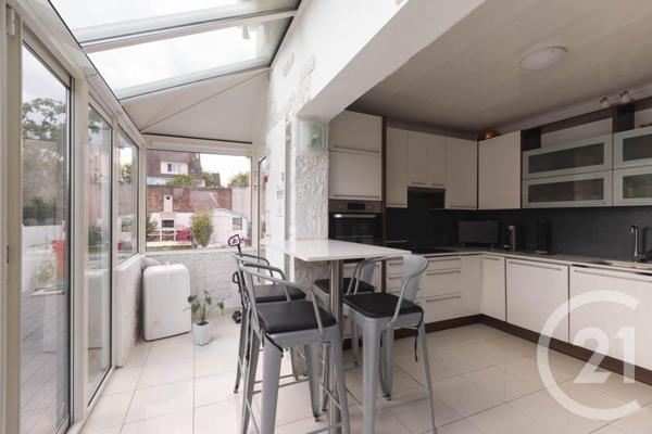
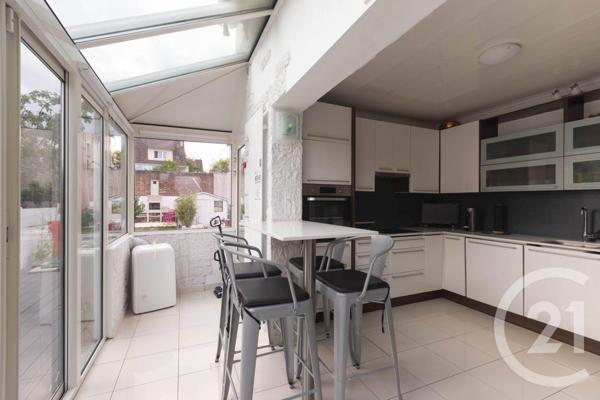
- house plant (205, 317)
